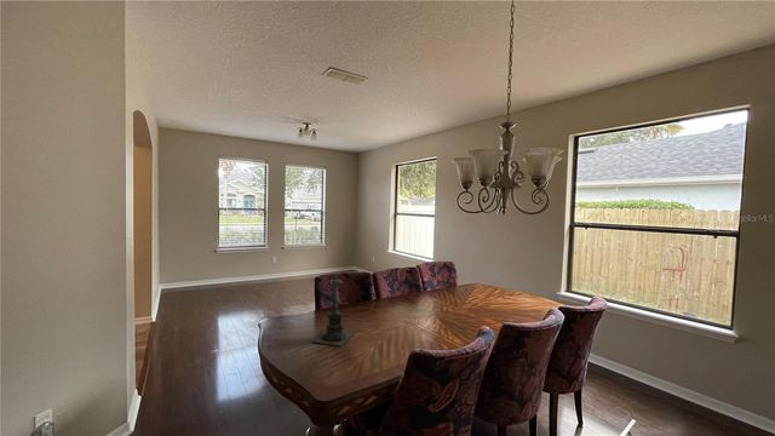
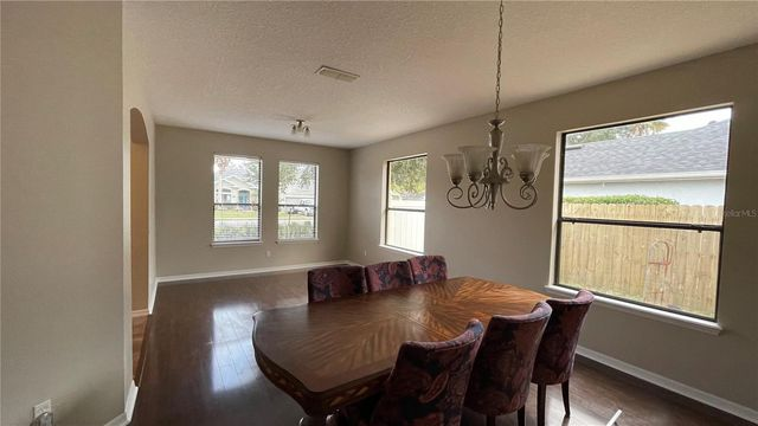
- candle holder (334, 304)
